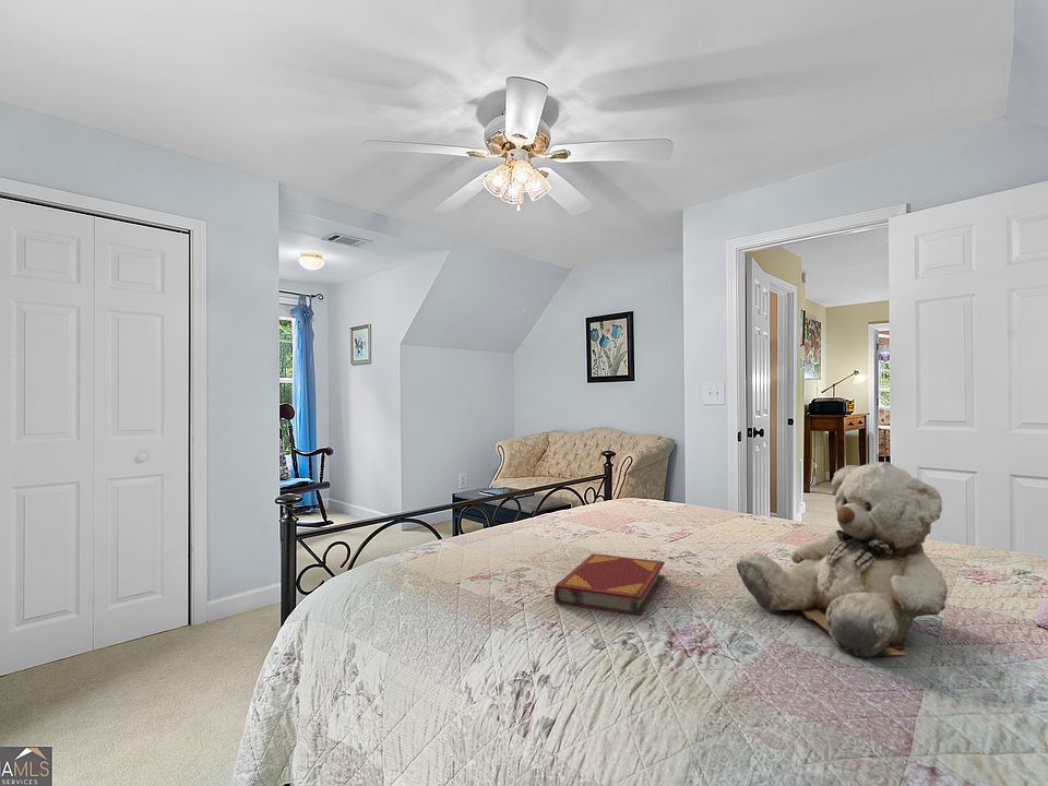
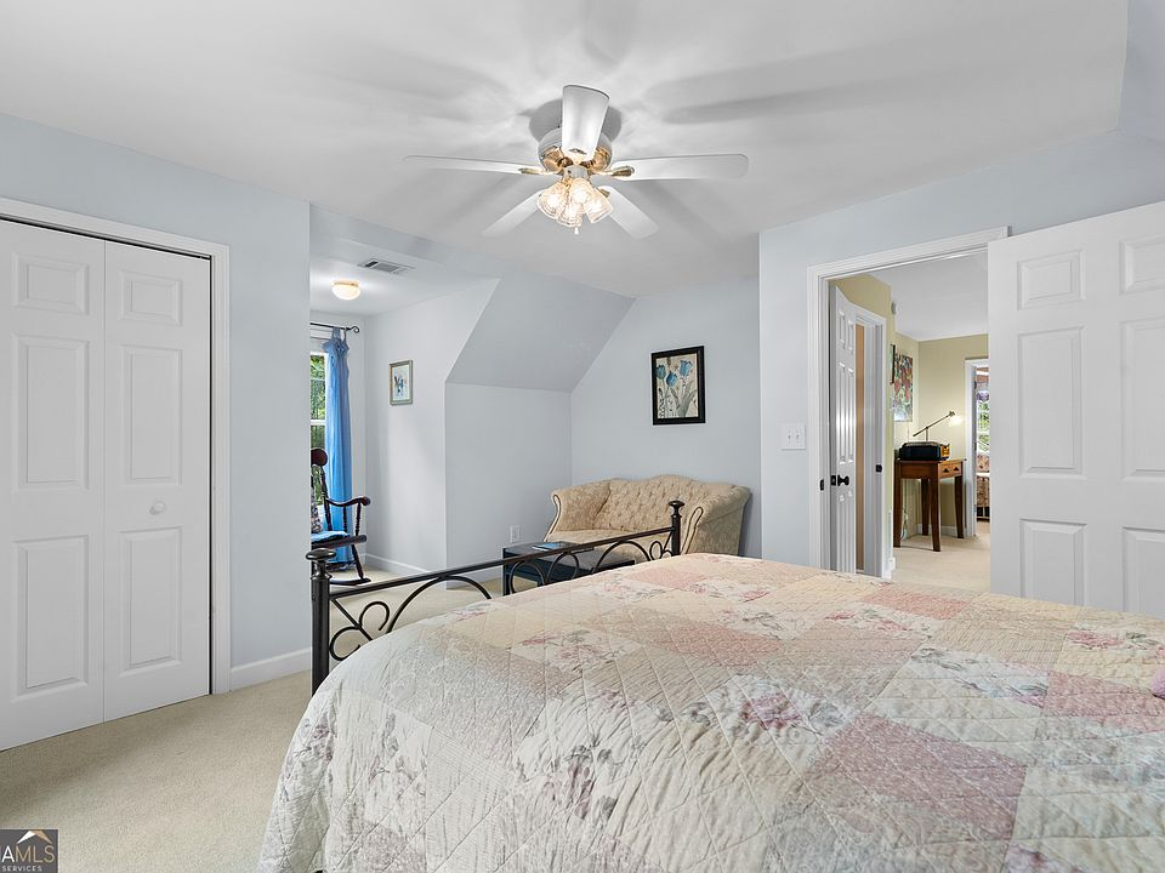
- teddy bear (849, 540)
- hardback book (612, 581)
